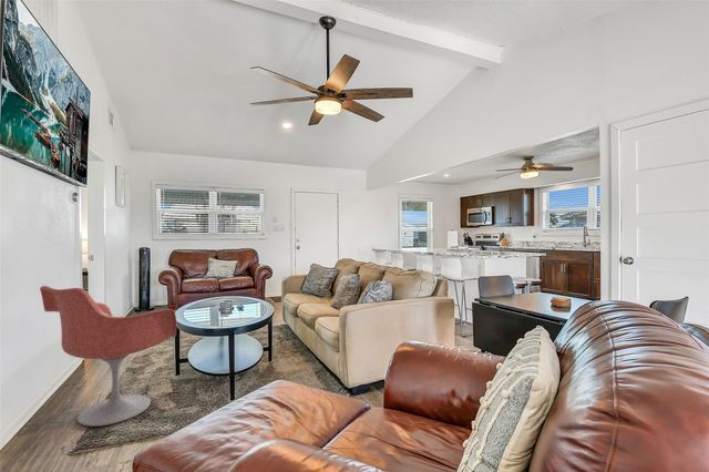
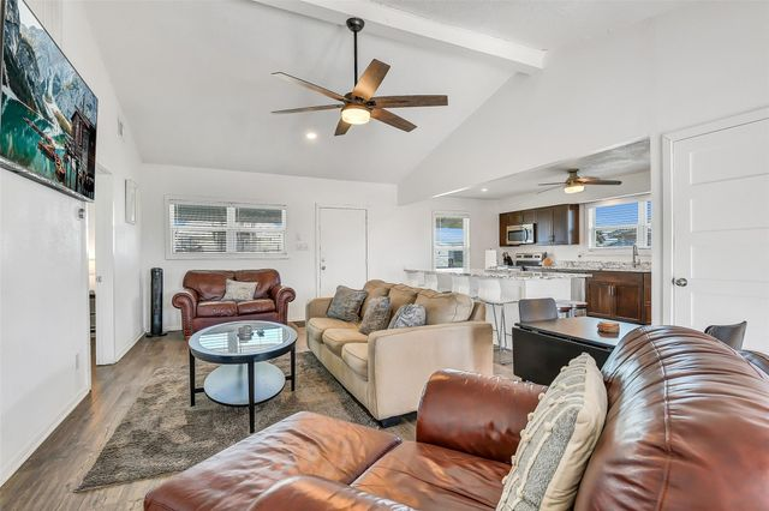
- armchair (114, 345)
